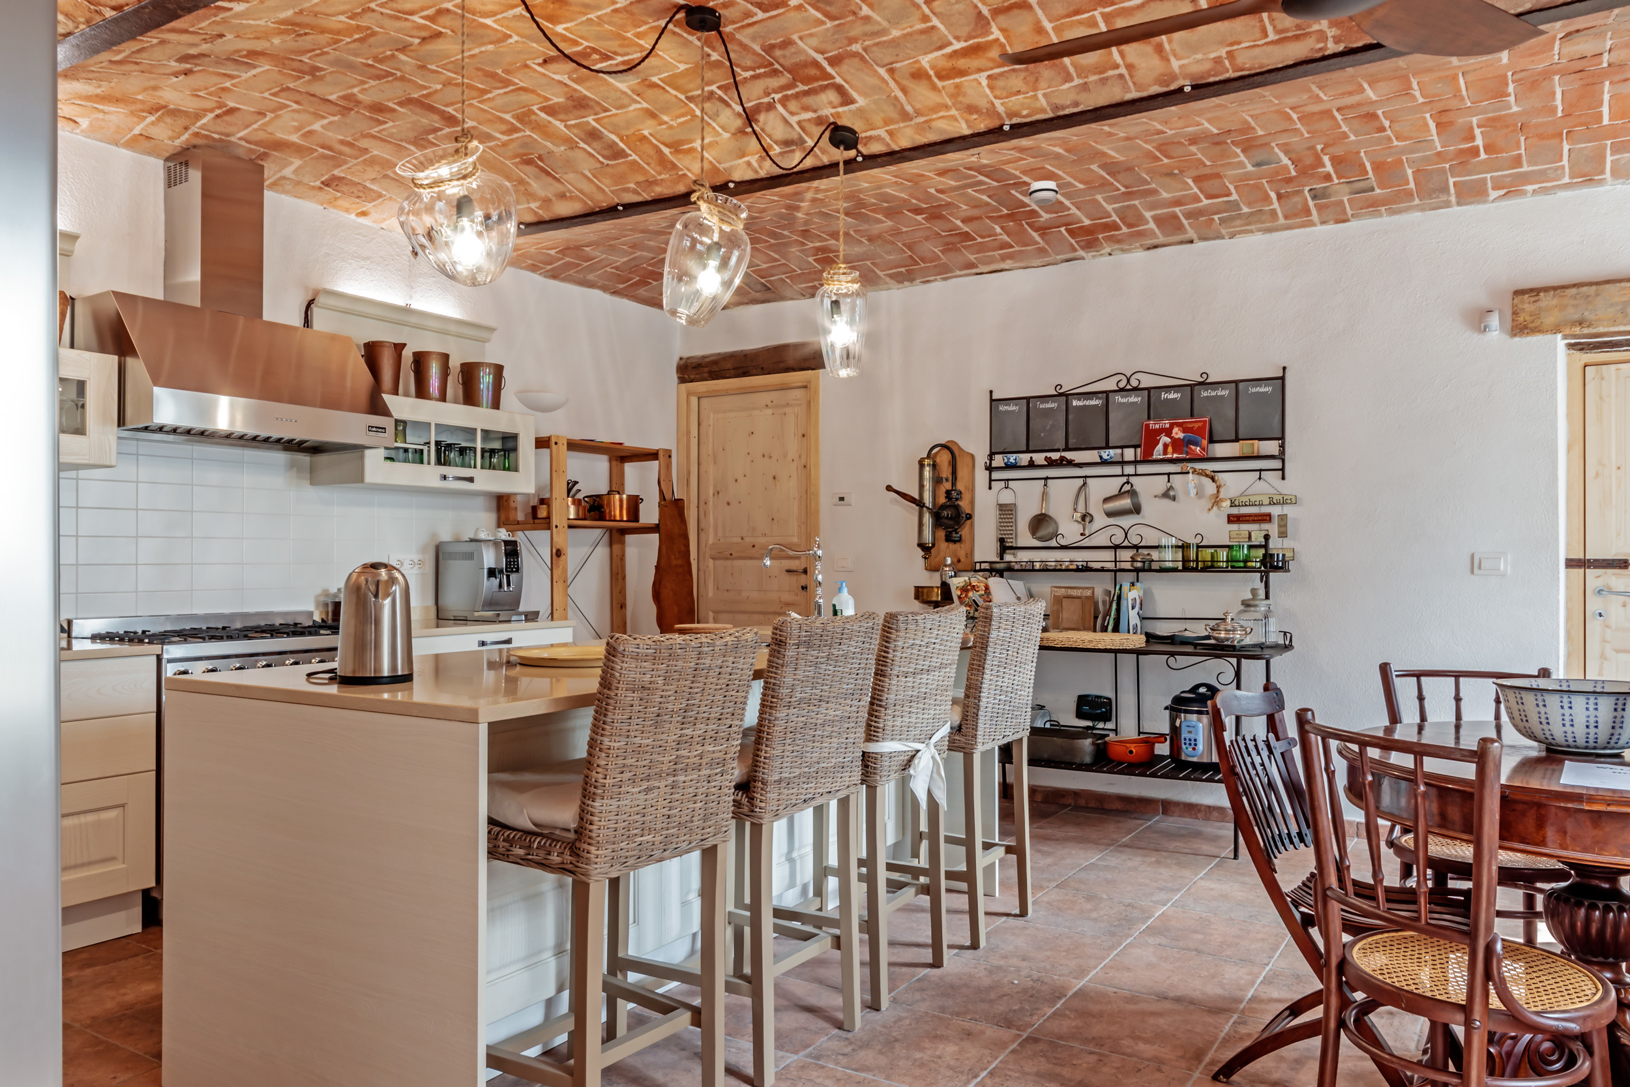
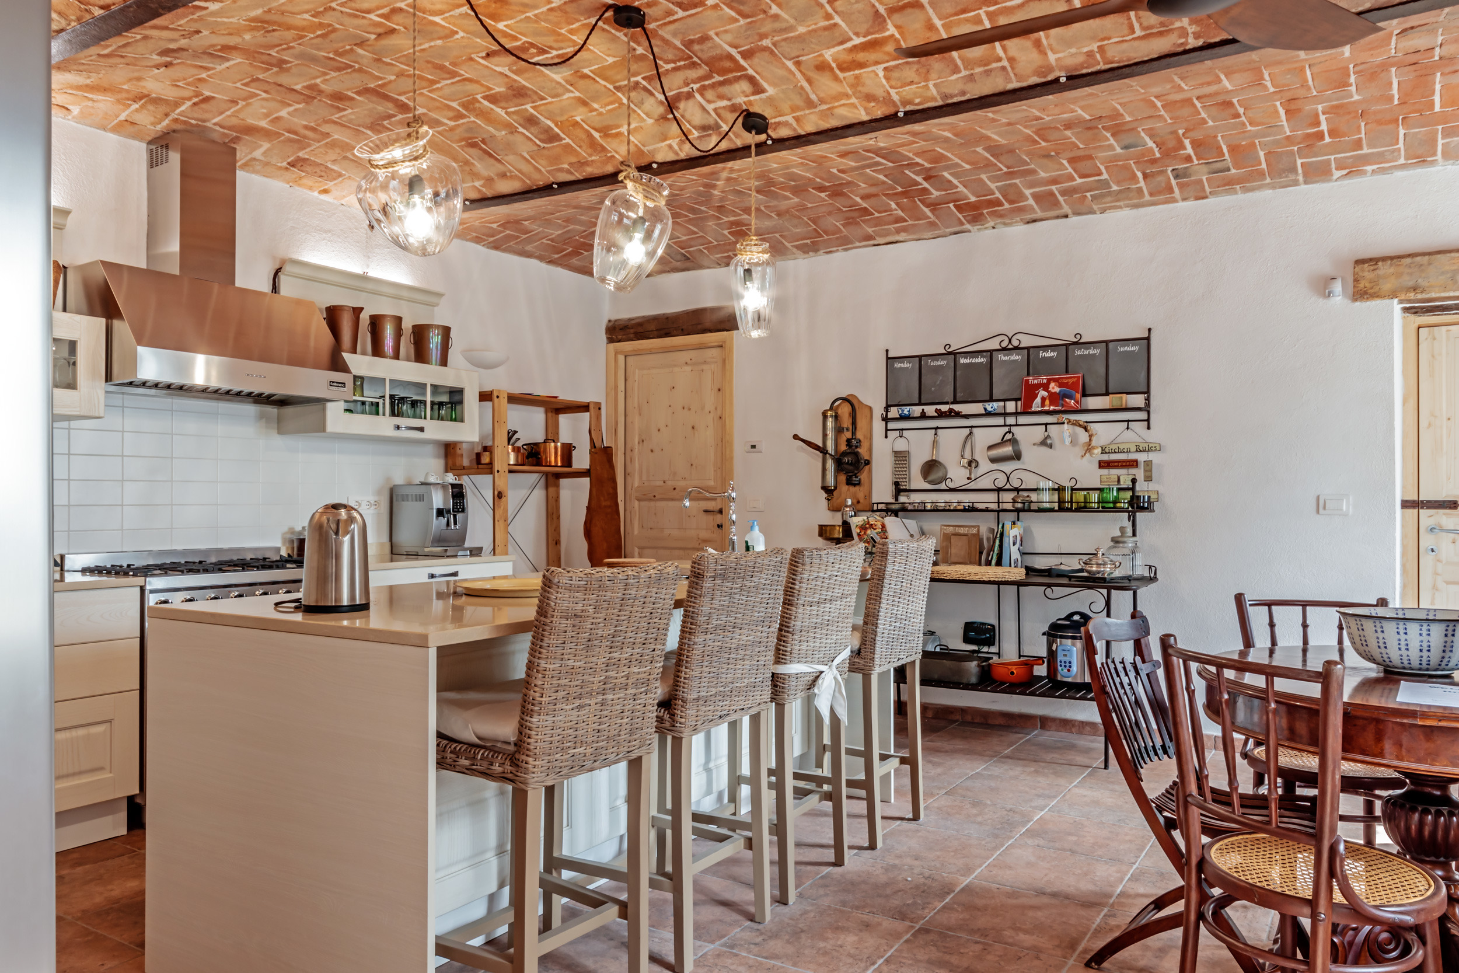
- smoke detector (1043, 193)
